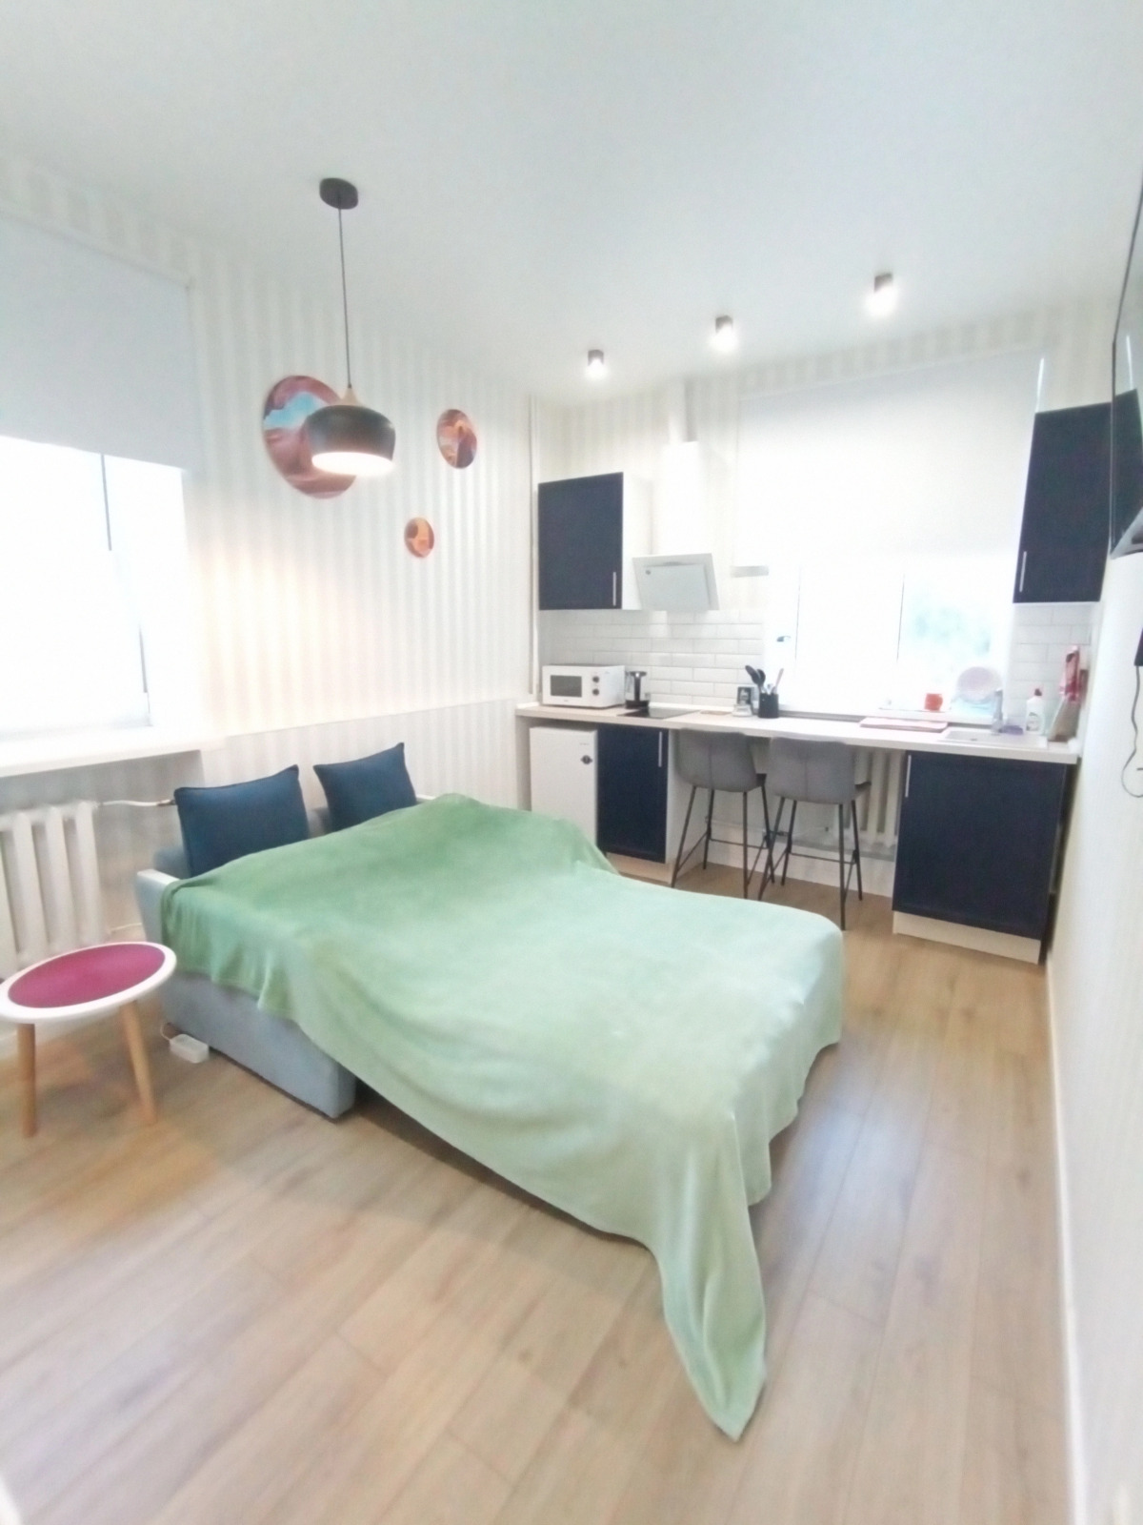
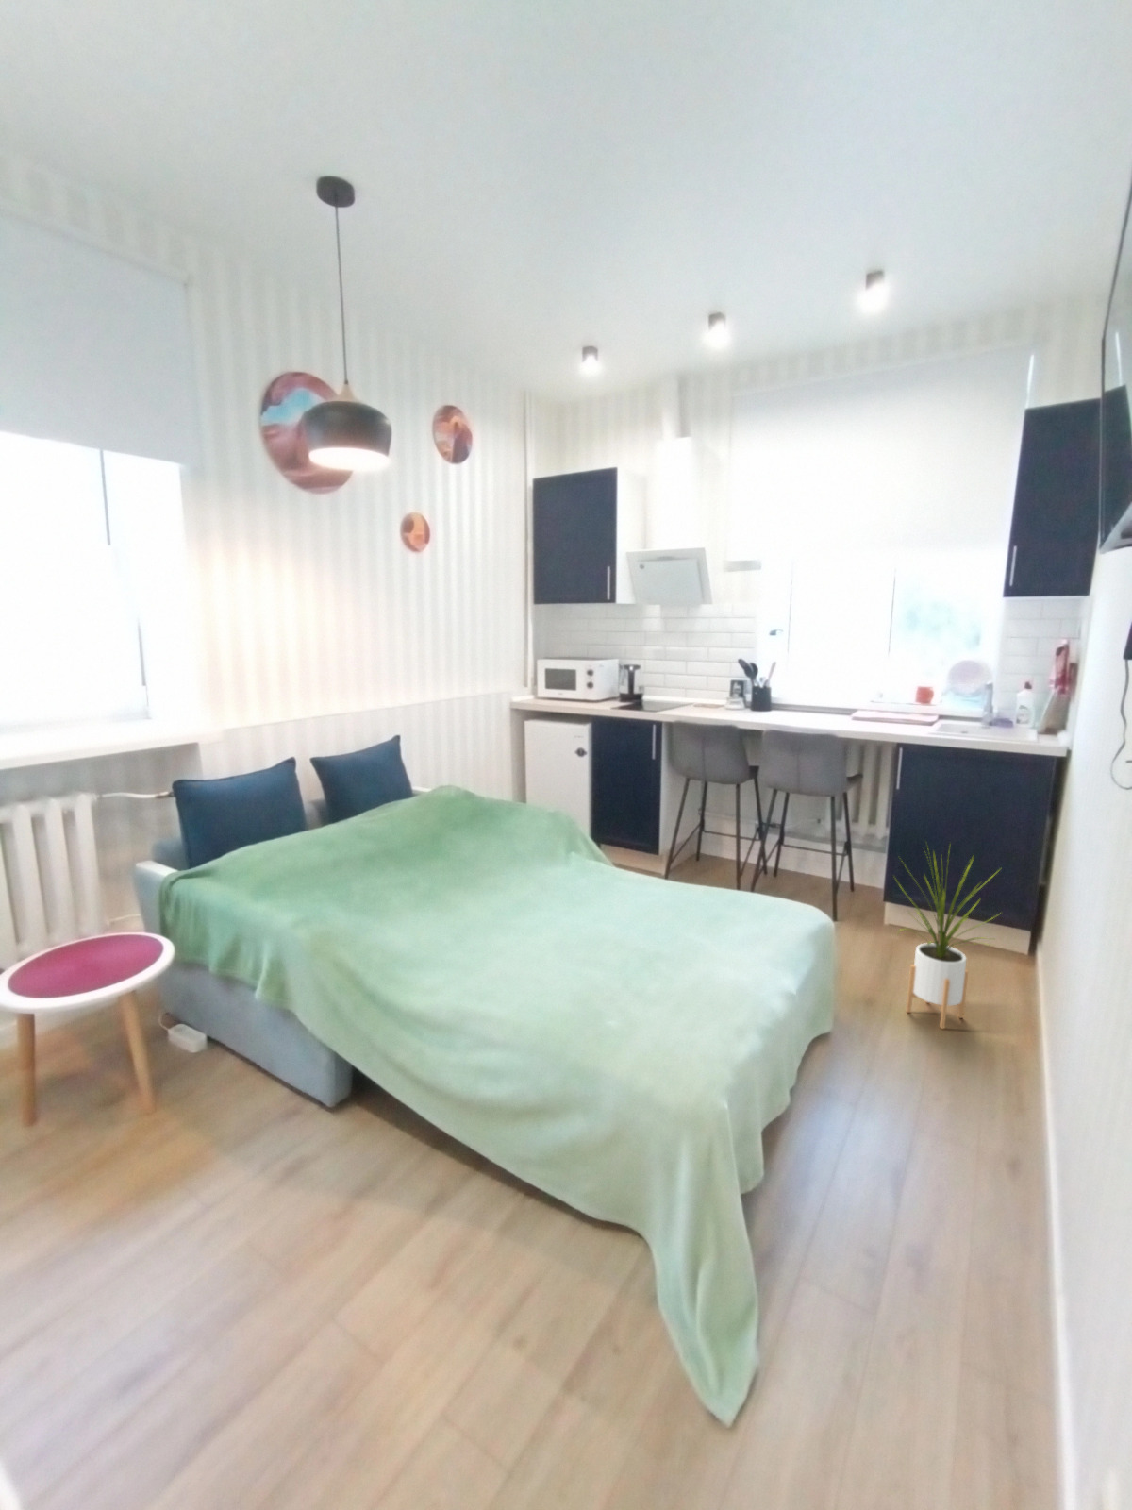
+ house plant (945, 933)
